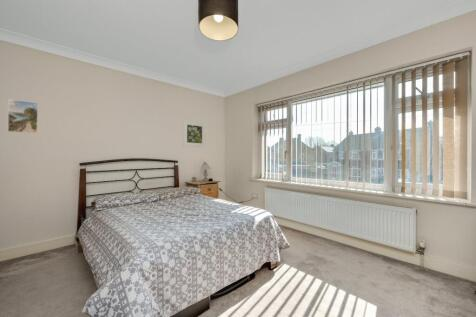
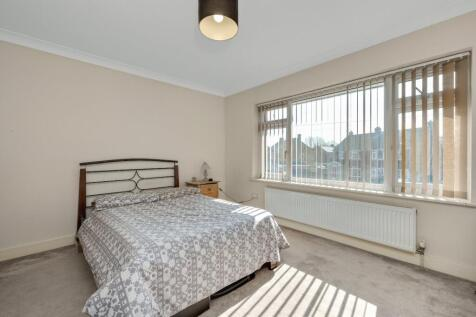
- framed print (194, 134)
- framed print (23, 116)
